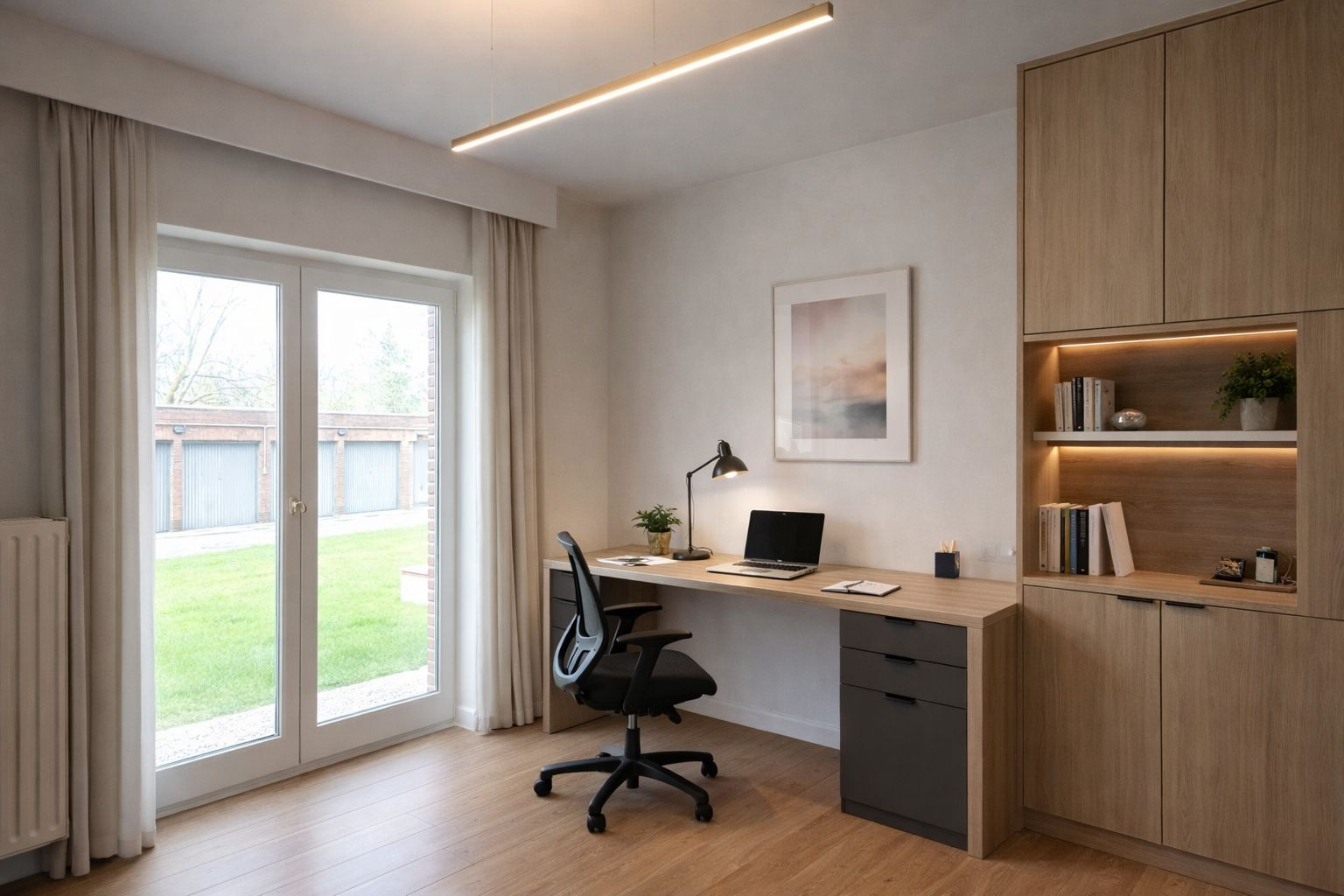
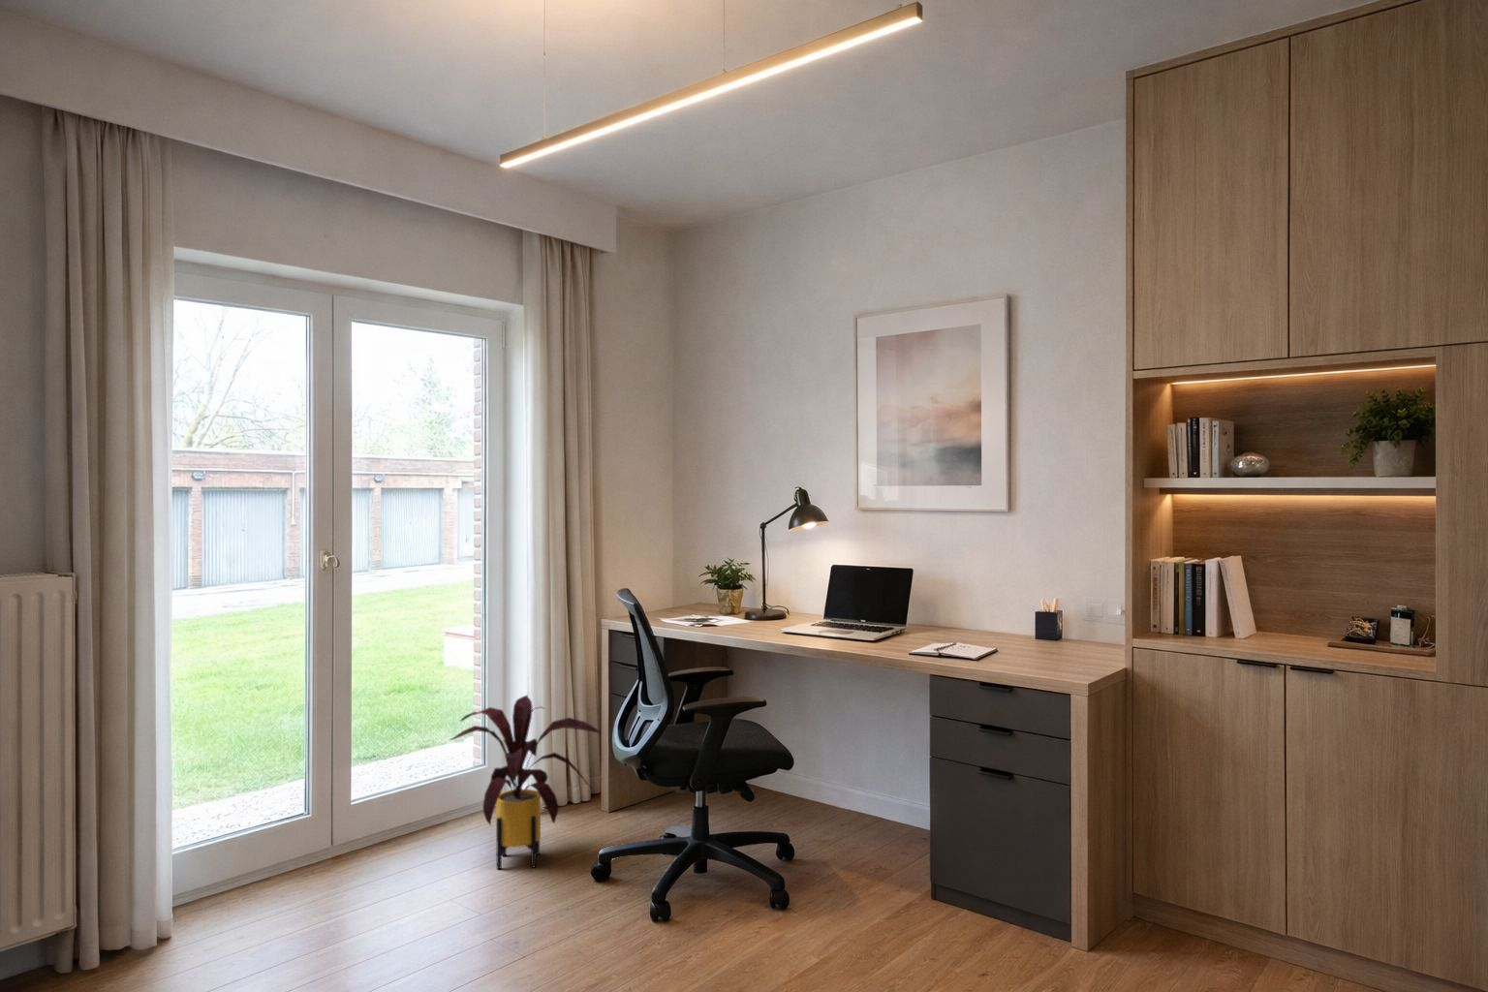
+ house plant (512, 782)
